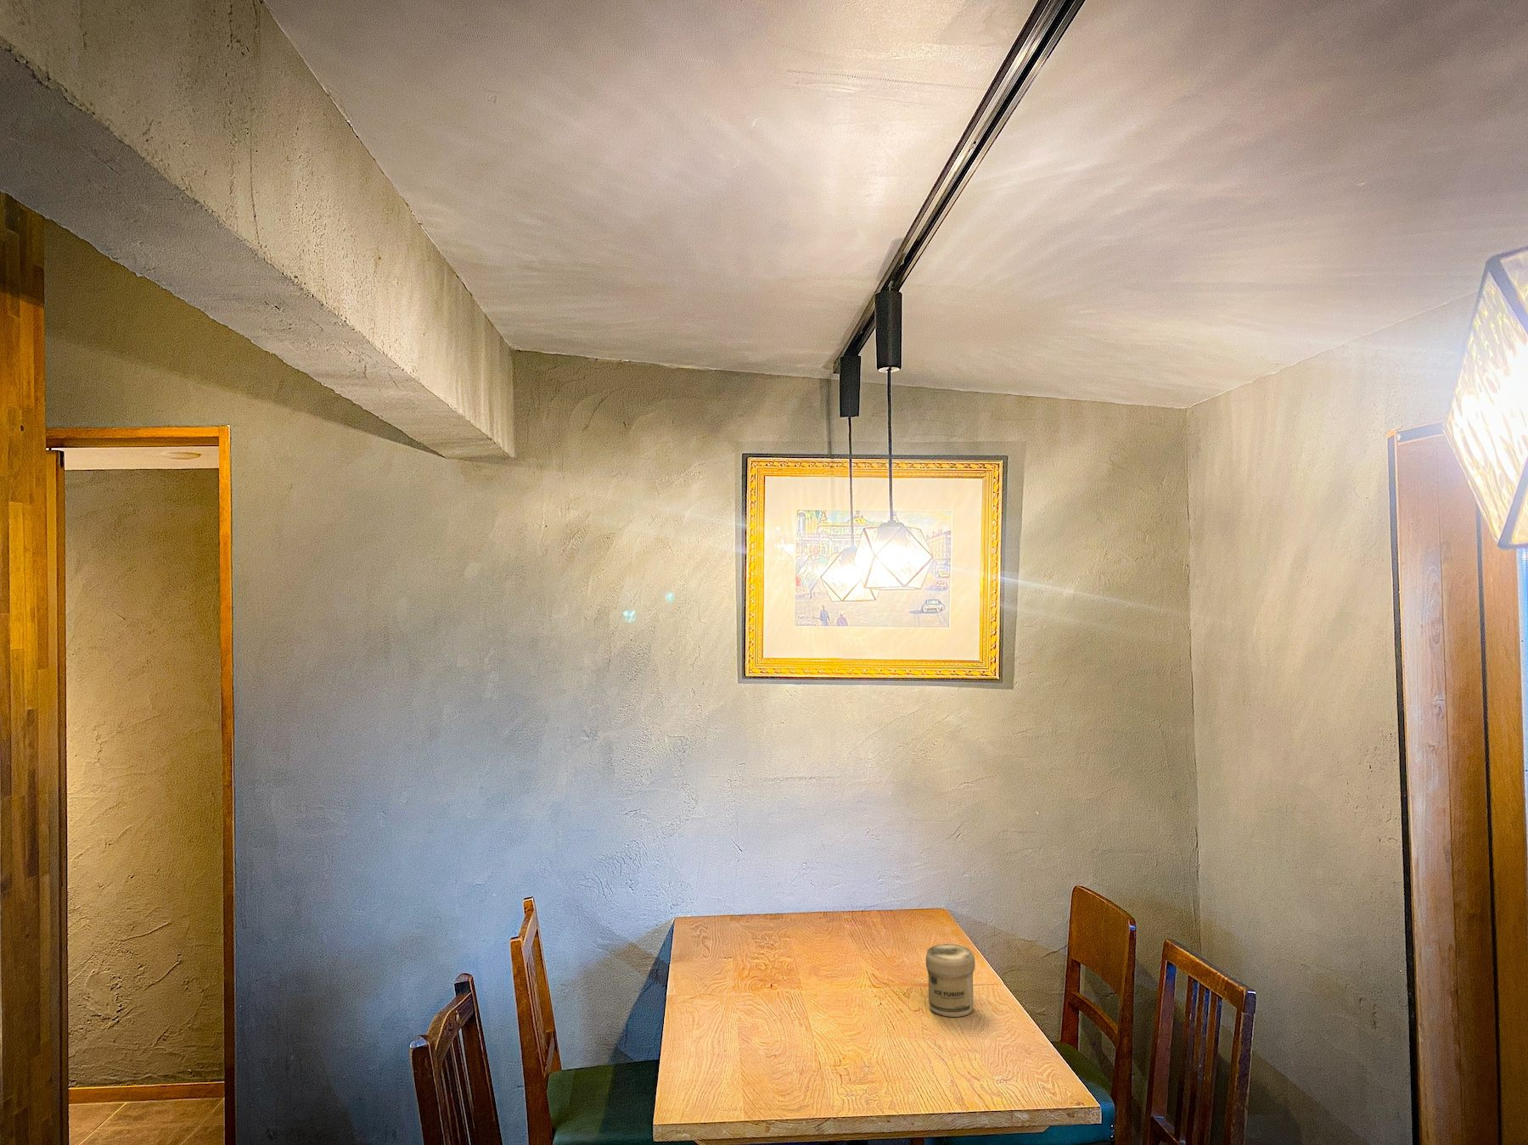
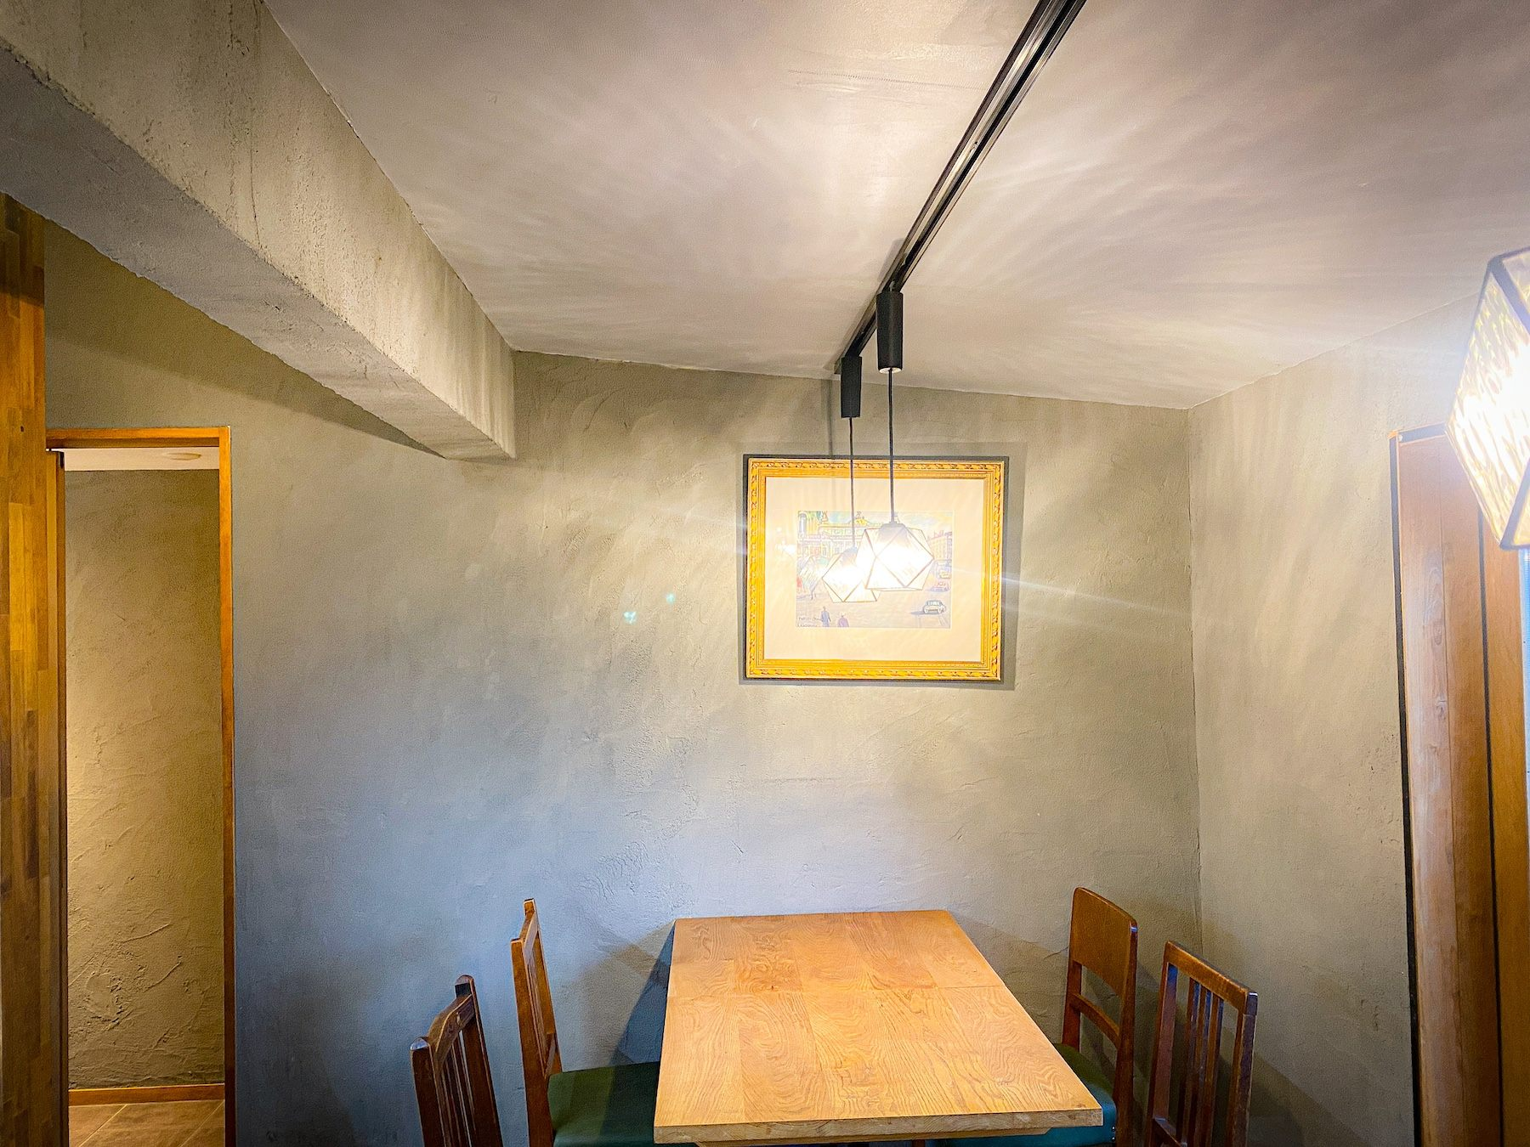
- jar (950, 979)
